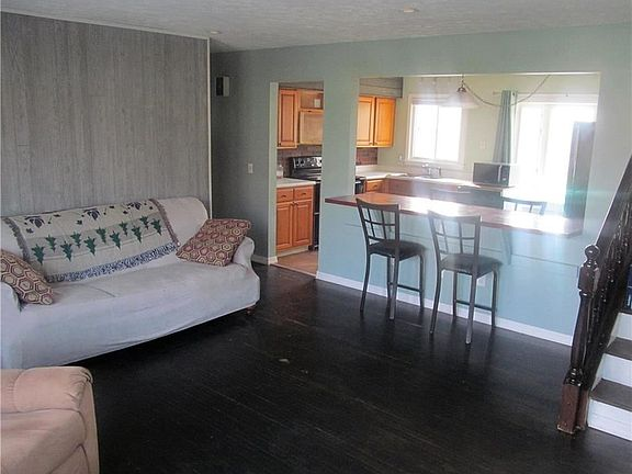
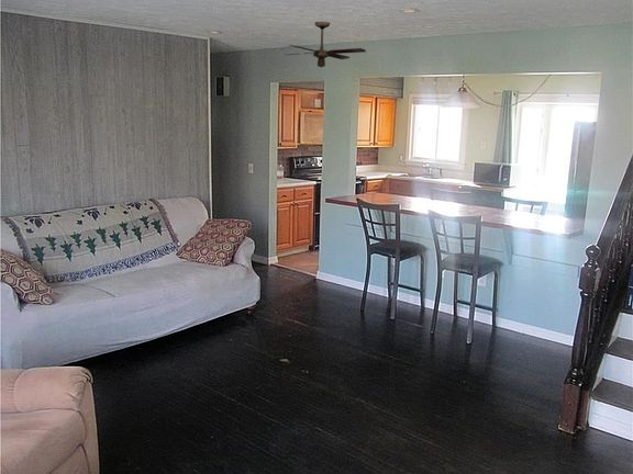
+ ceiling fan (321, 45)
